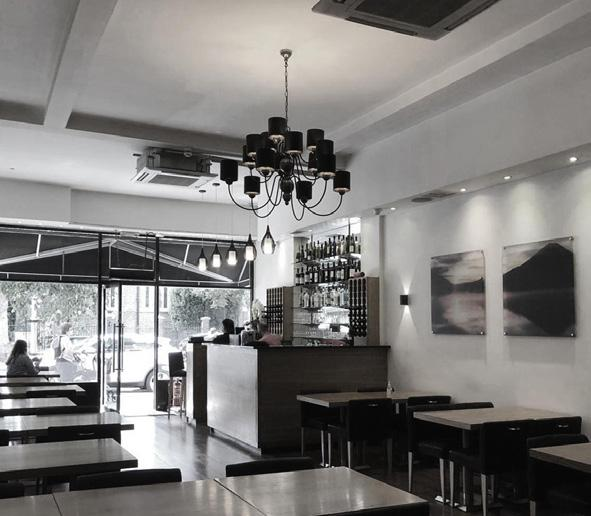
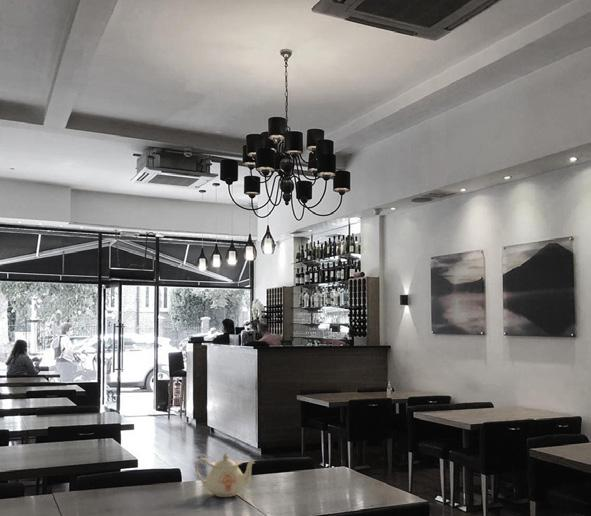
+ teapot (225, 473)
